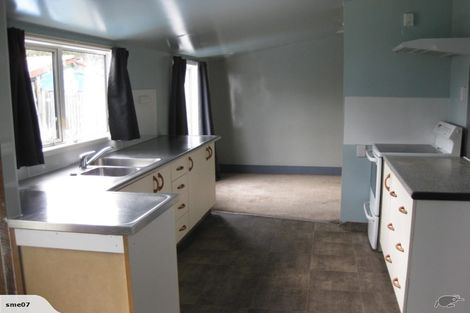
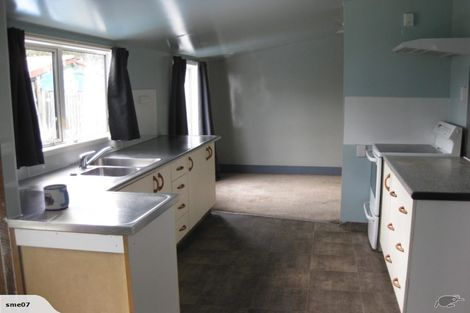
+ mug (58, 197)
